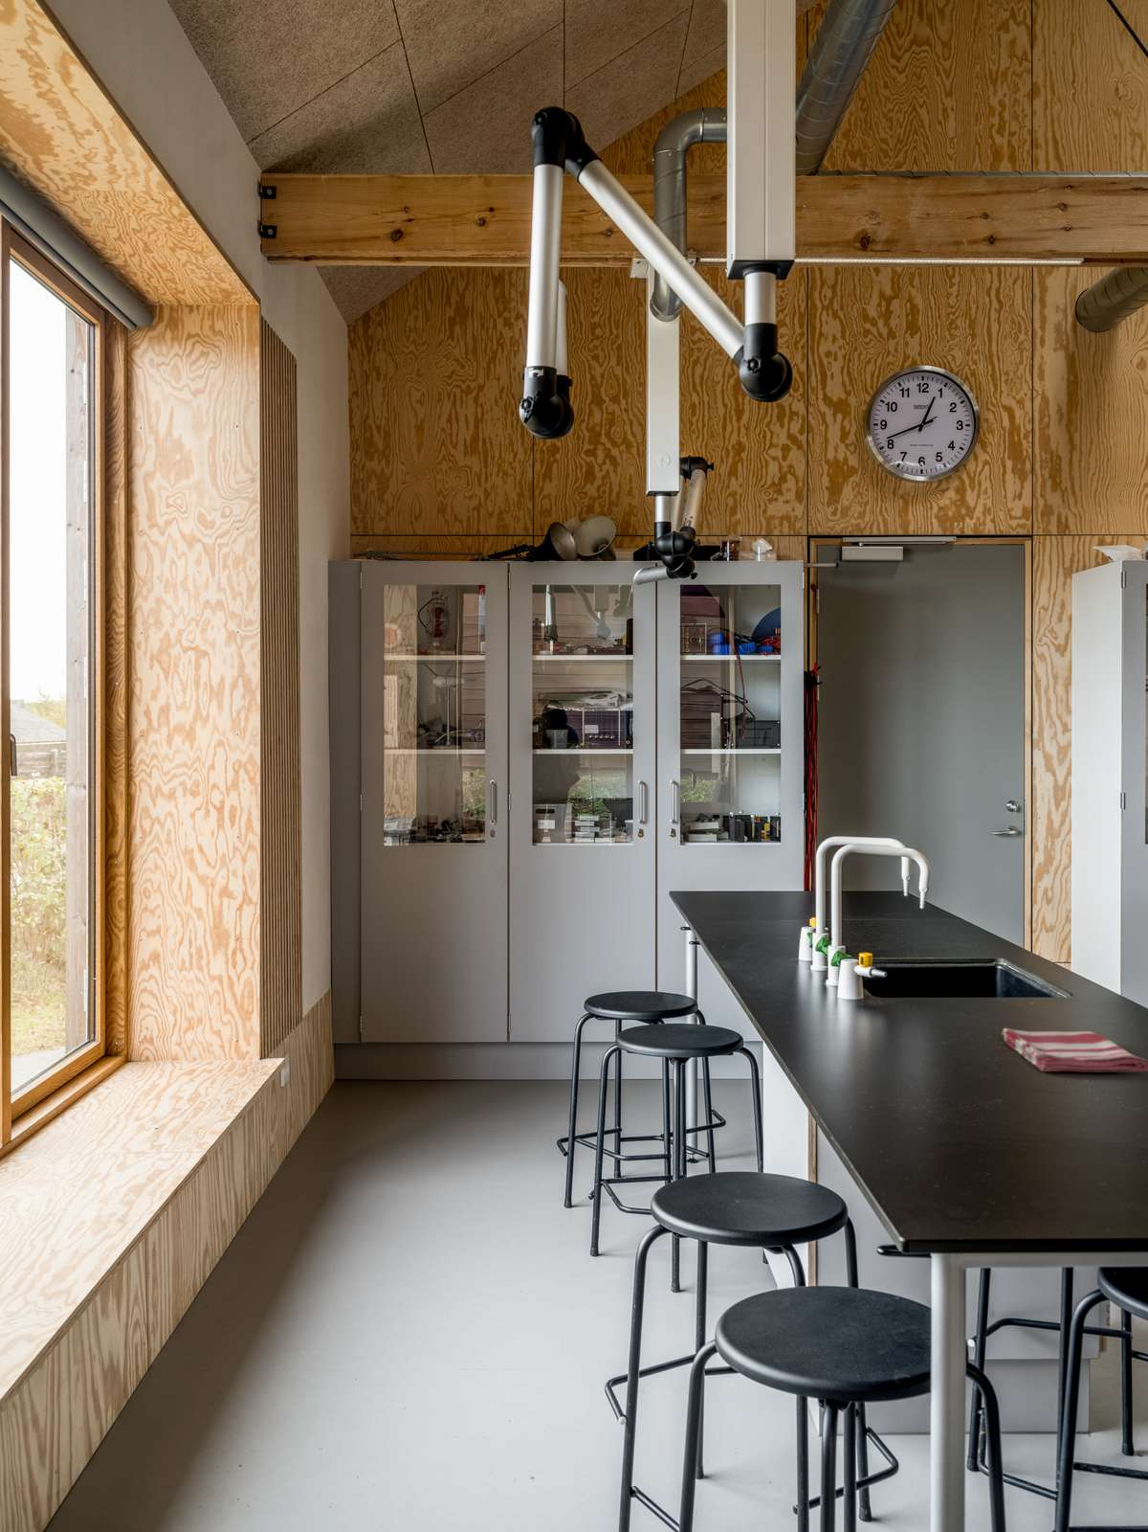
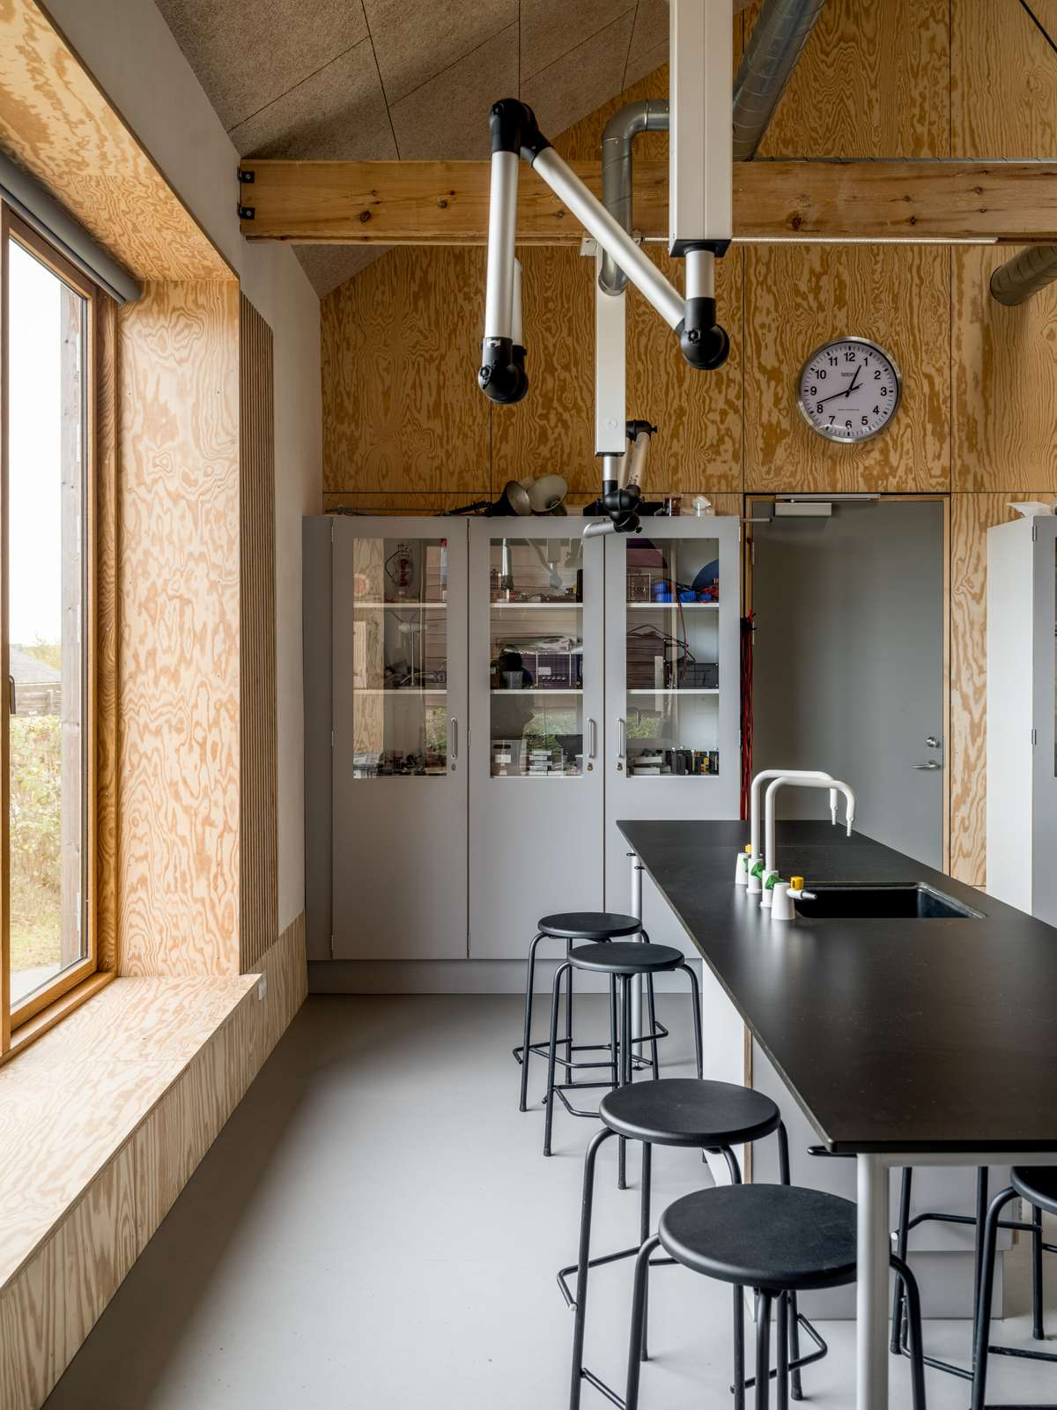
- dish towel (1071, 1047)
